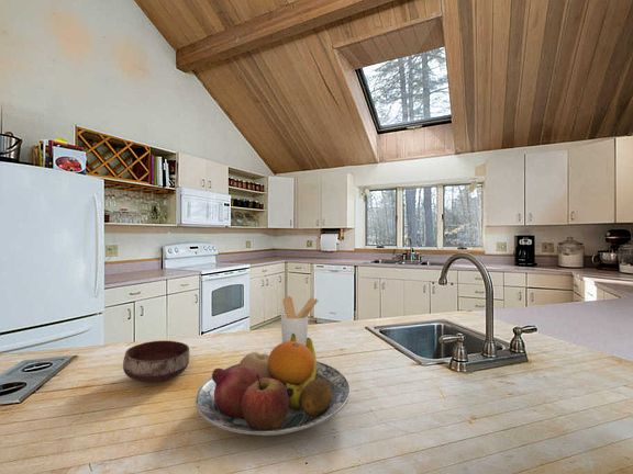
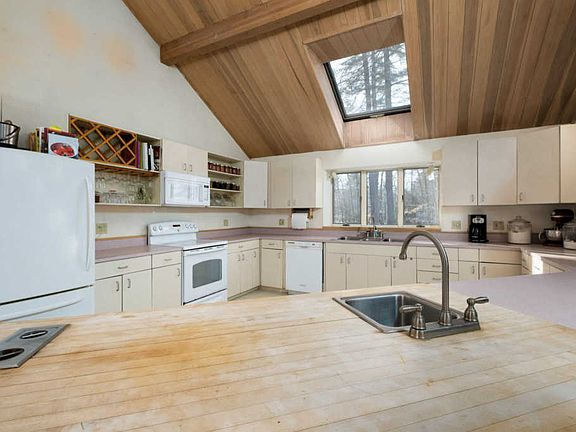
- bowl (157, 362)
- utensil holder (300, 323)
- fruit bowl (275, 380)
